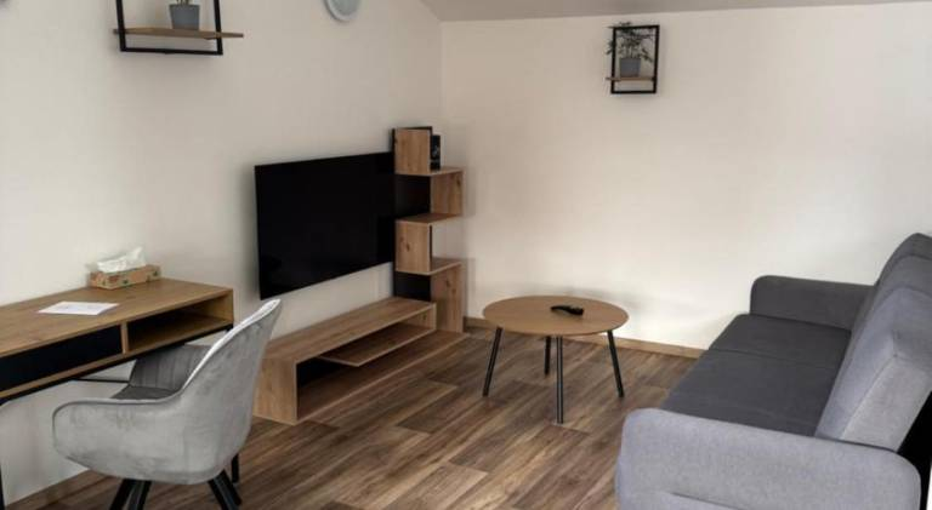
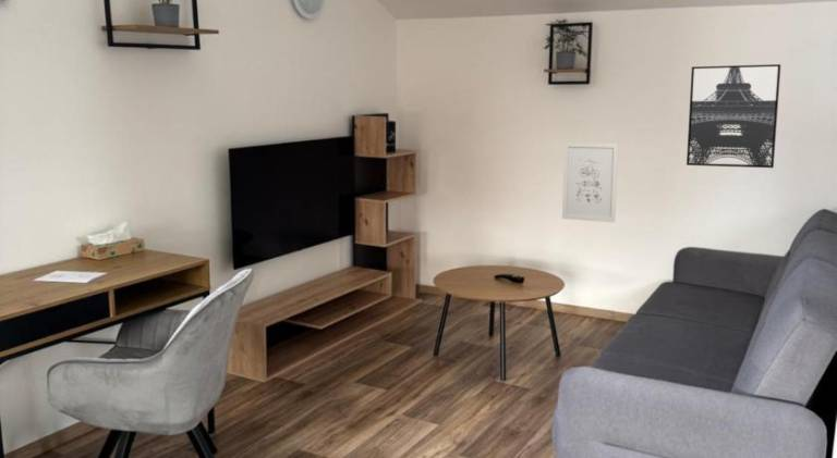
+ wall art (731, 116)
+ wall art (589, 182)
